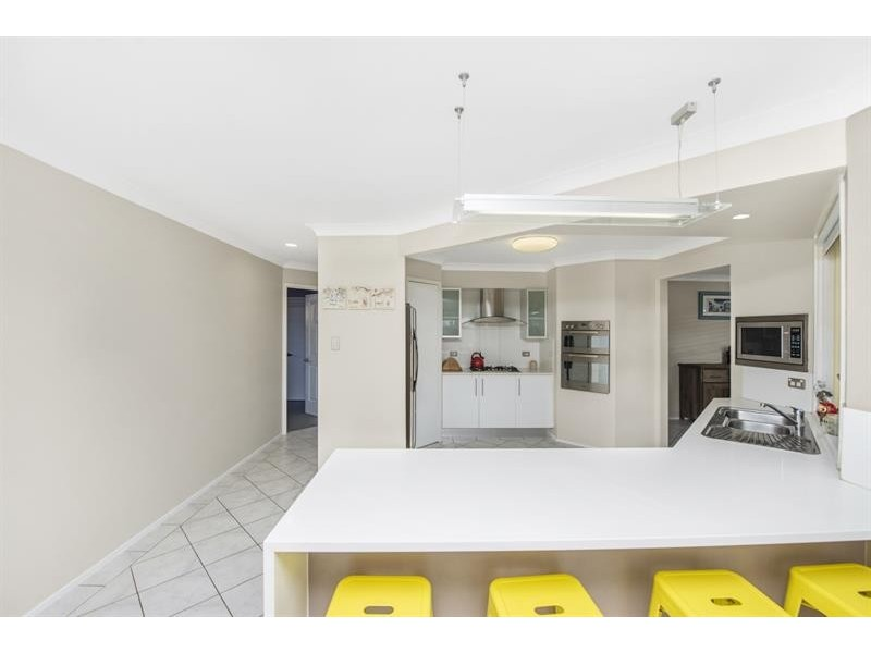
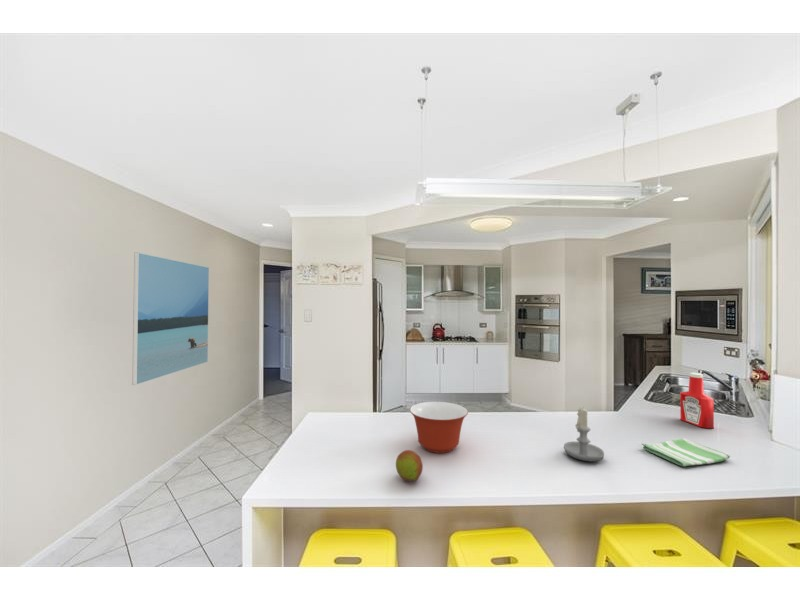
+ fruit (409, 465)
+ candle (583, 431)
+ soap bottle (696, 398)
+ mixing bowl (438, 428)
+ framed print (177, 316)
+ dish towel (684, 451)
